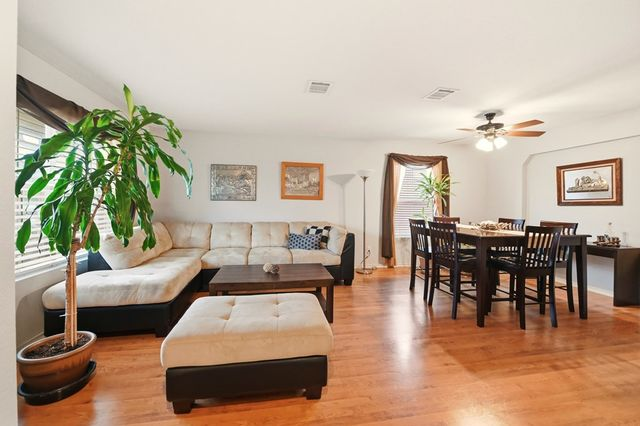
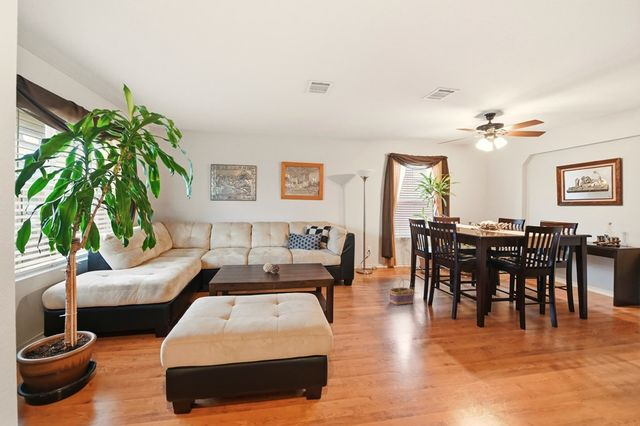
+ basket (401, 290)
